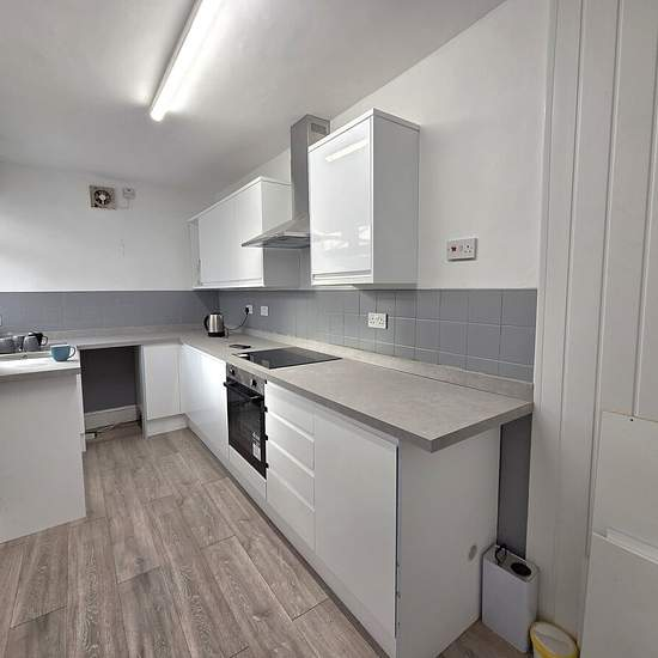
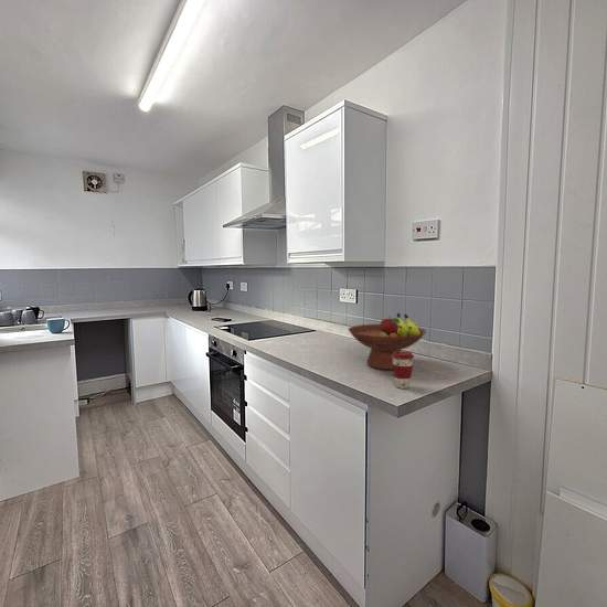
+ coffee cup (402, 369)
+ fruit bowl (385, 340)
